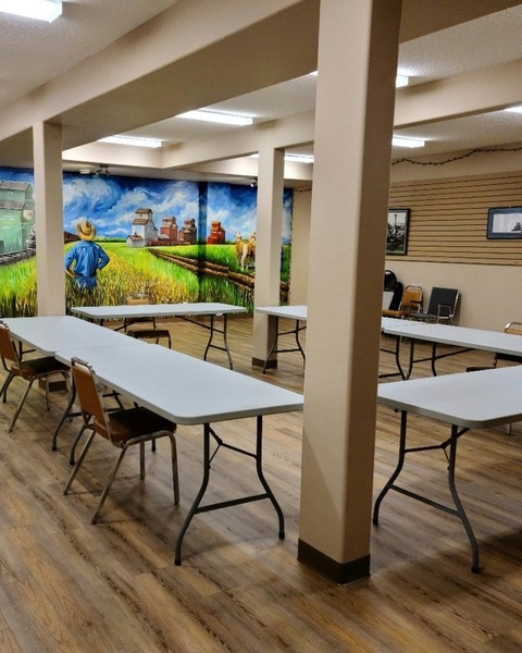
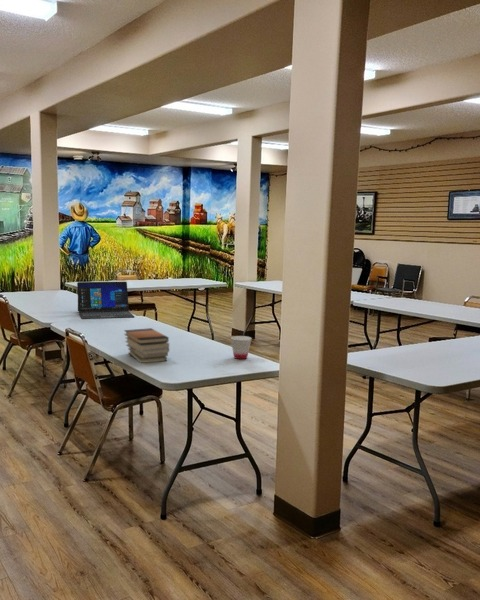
+ cup (240, 347)
+ book stack (146, 345)
+ laptop (105, 299)
